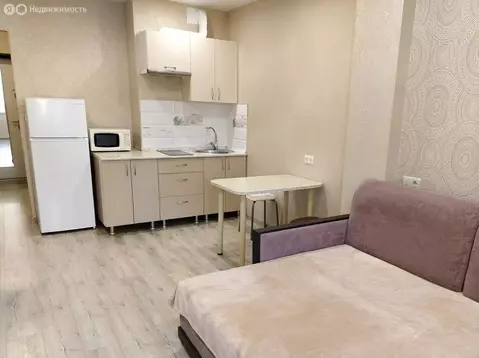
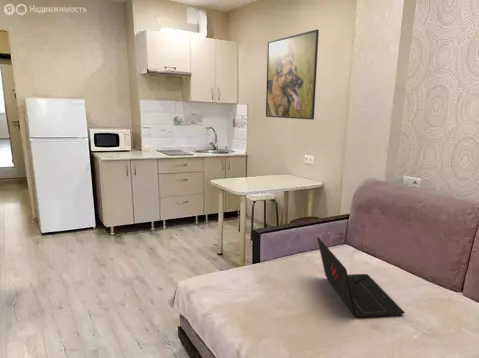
+ laptop (357, 274)
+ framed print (289, 78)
